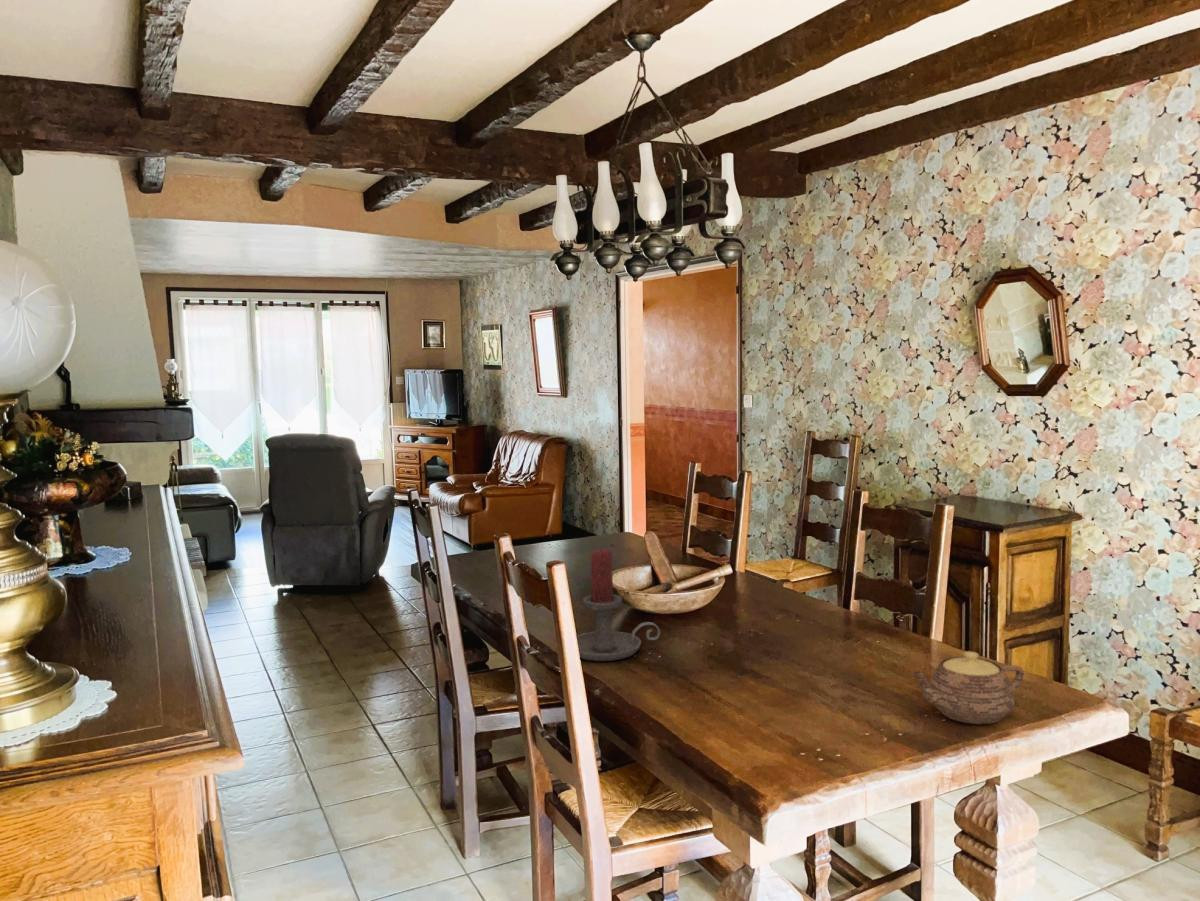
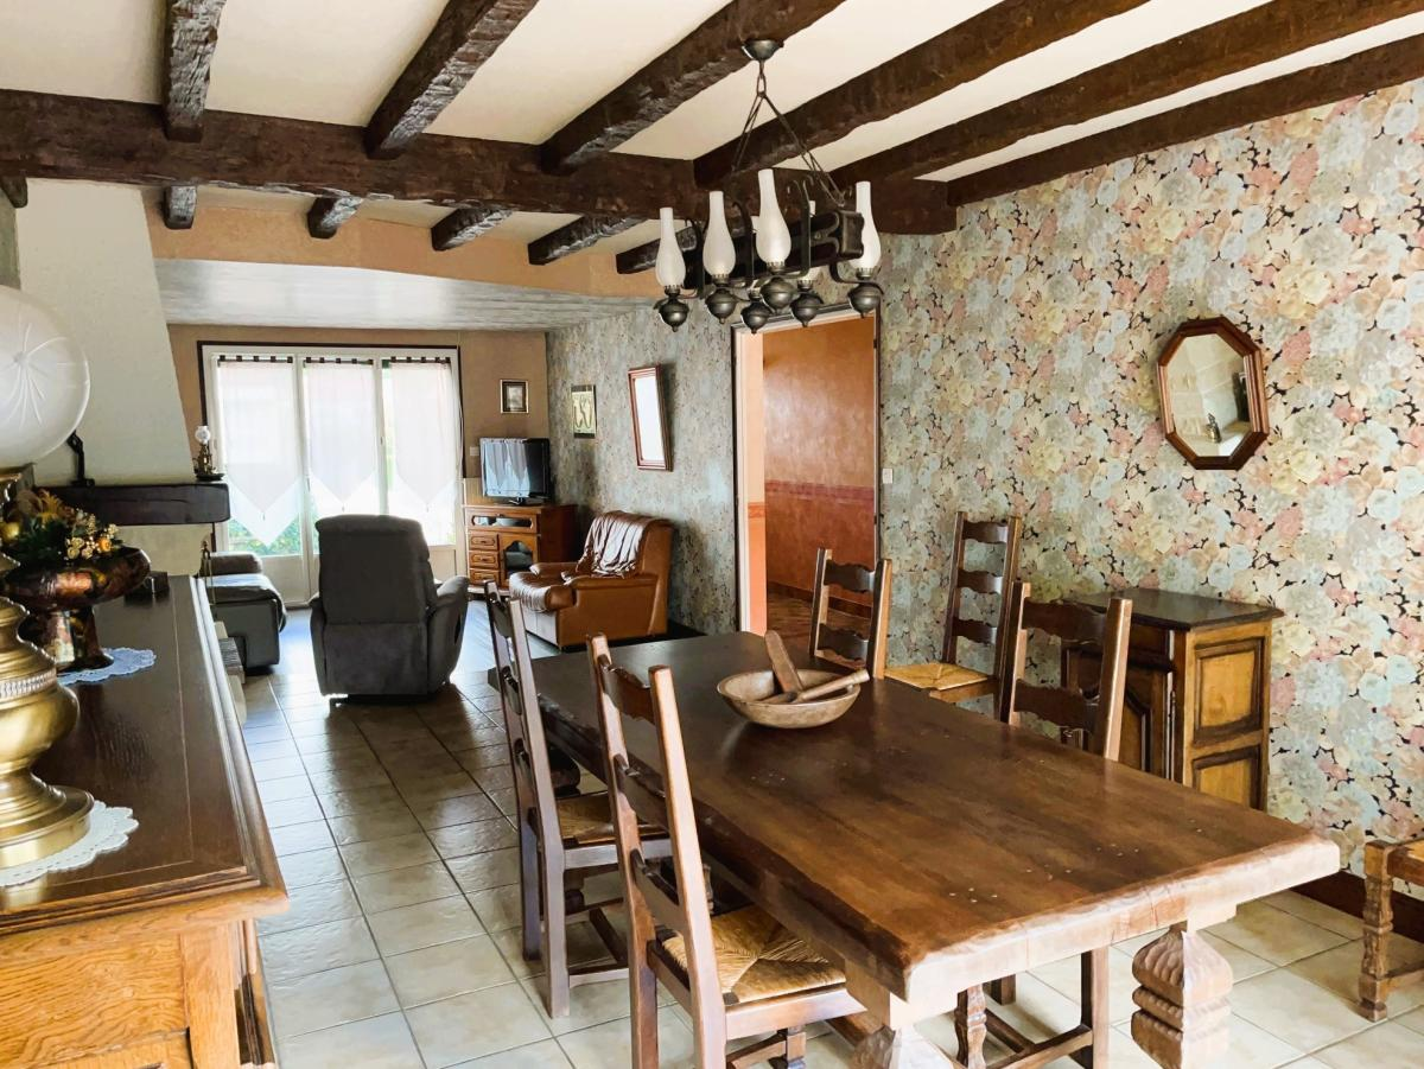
- candle holder (613, 599)
- teapot (966, 683)
